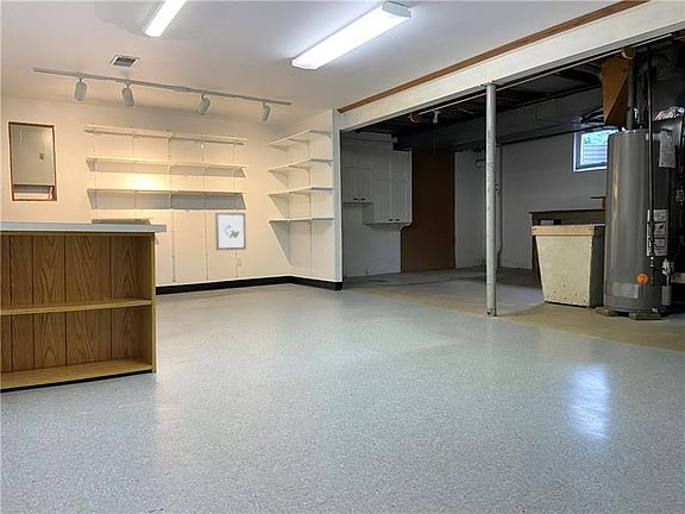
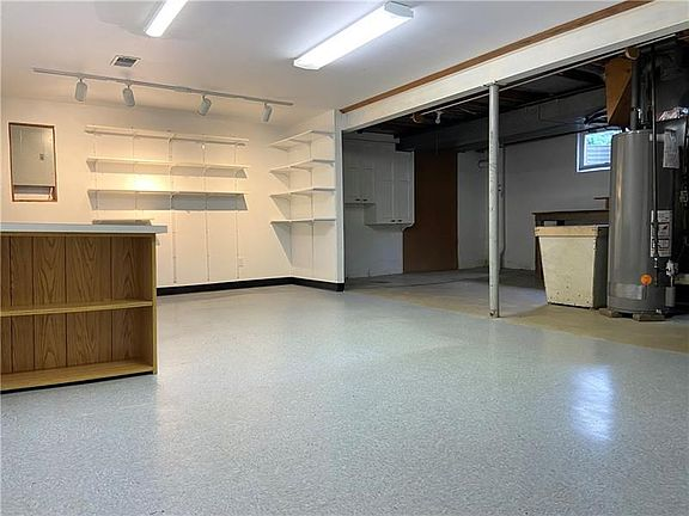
- wall art (231, 231)
